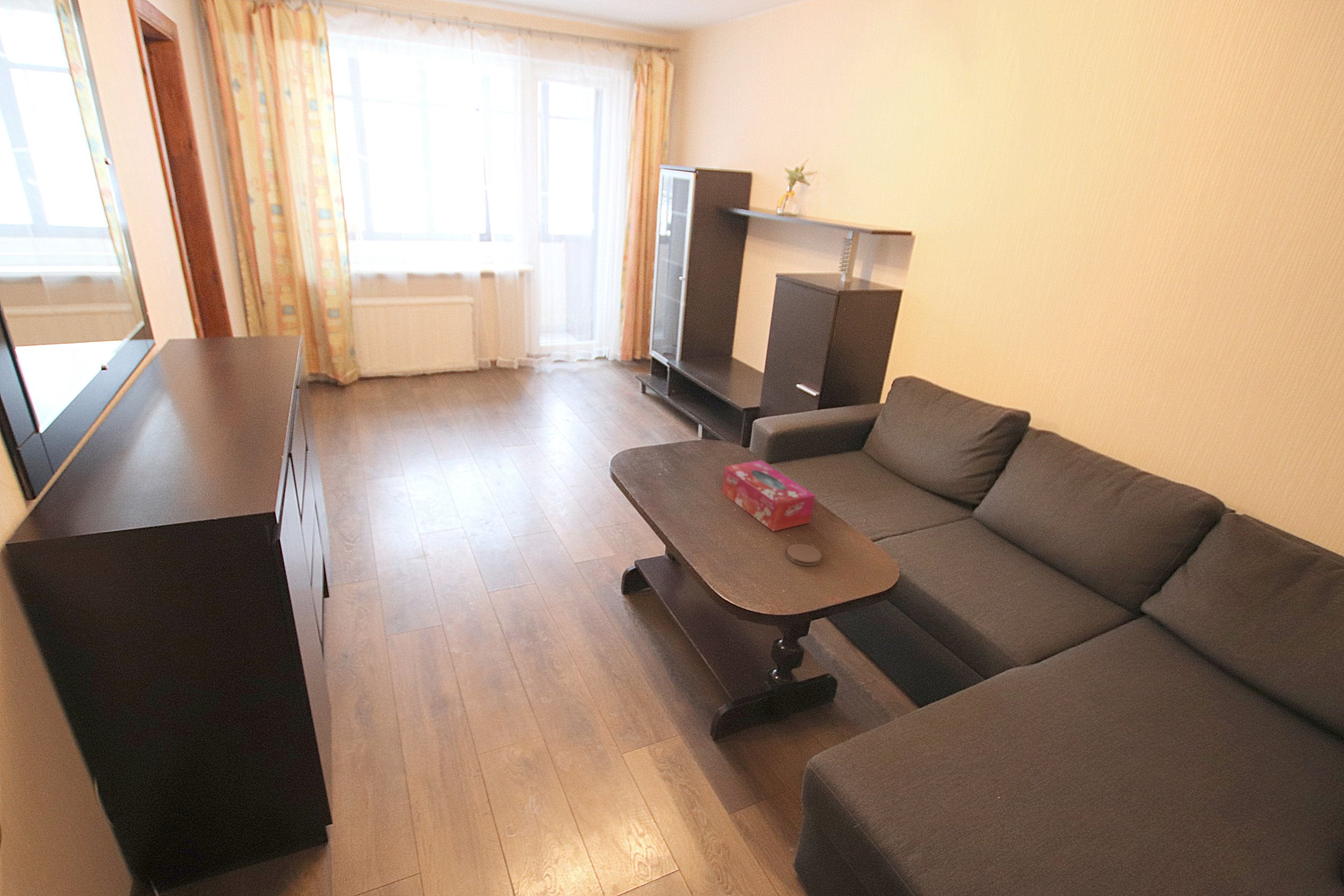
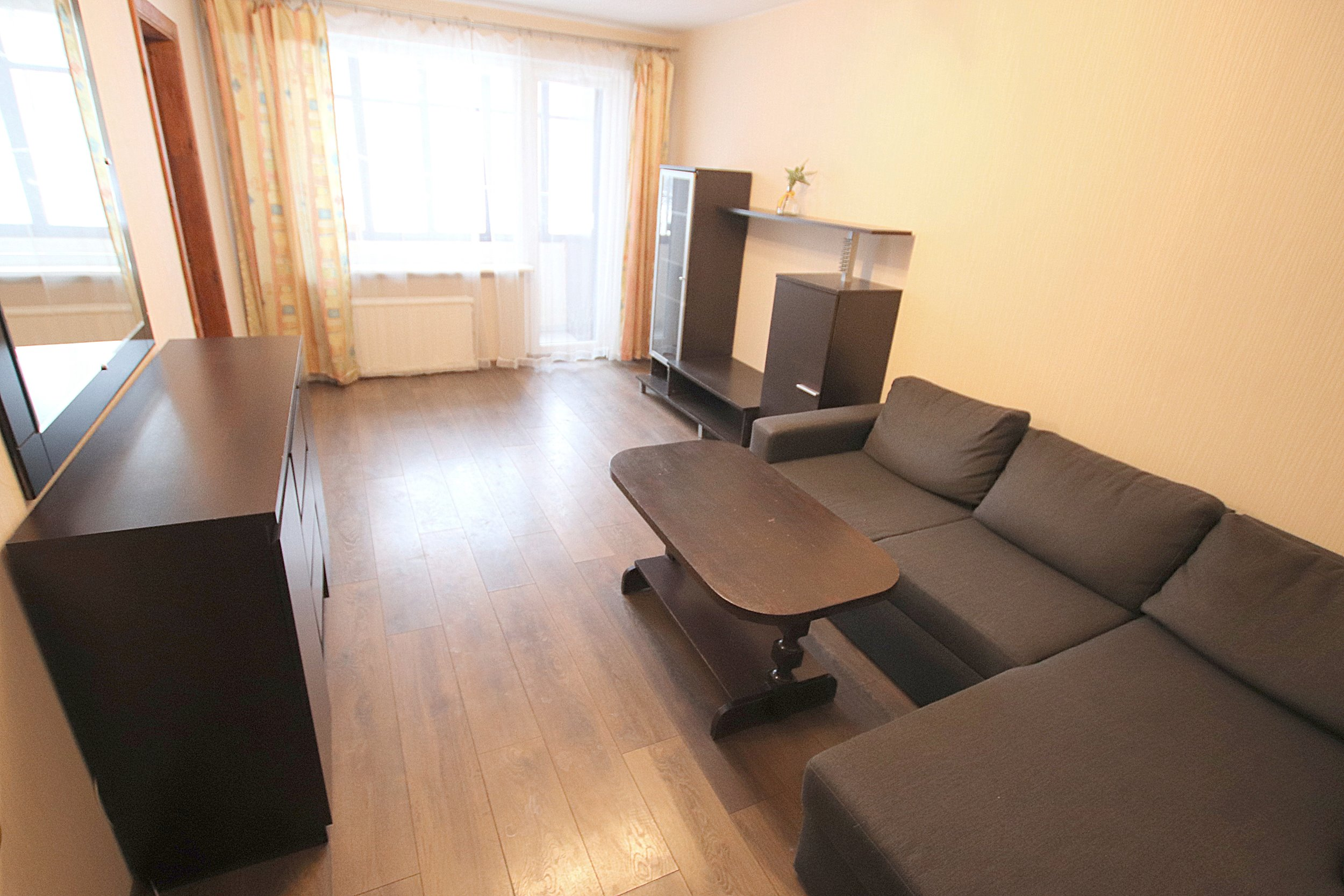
- coaster (804, 555)
- tissue box (766, 493)
